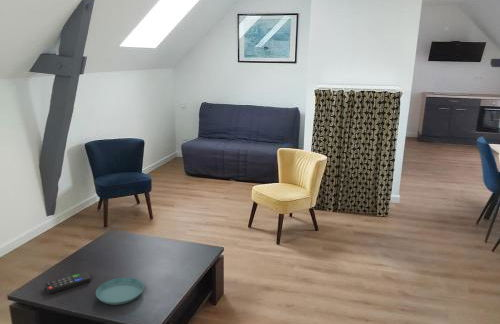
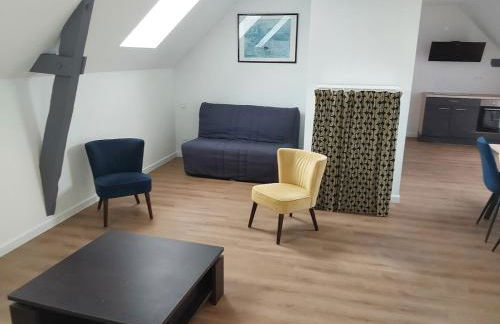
- remote control (68, 282)
- saucer (120, 291)
